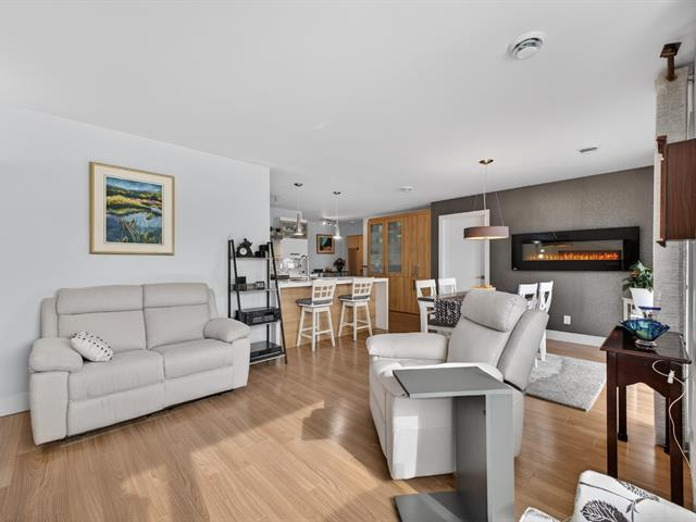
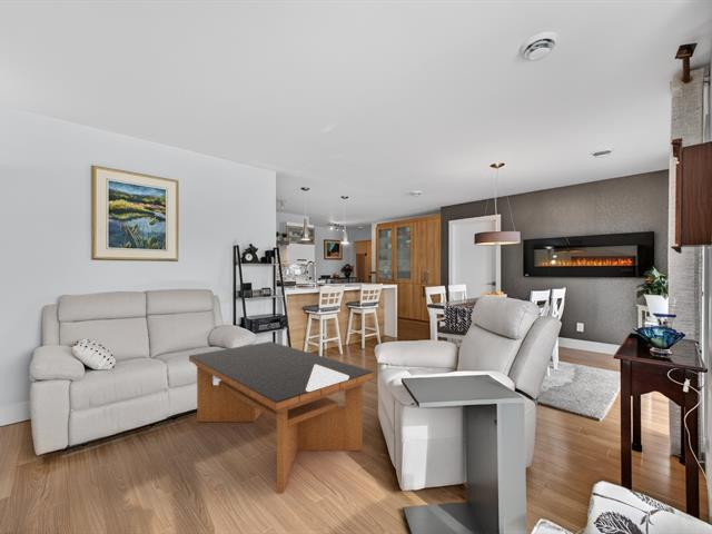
+ coffee table (273, 398)
